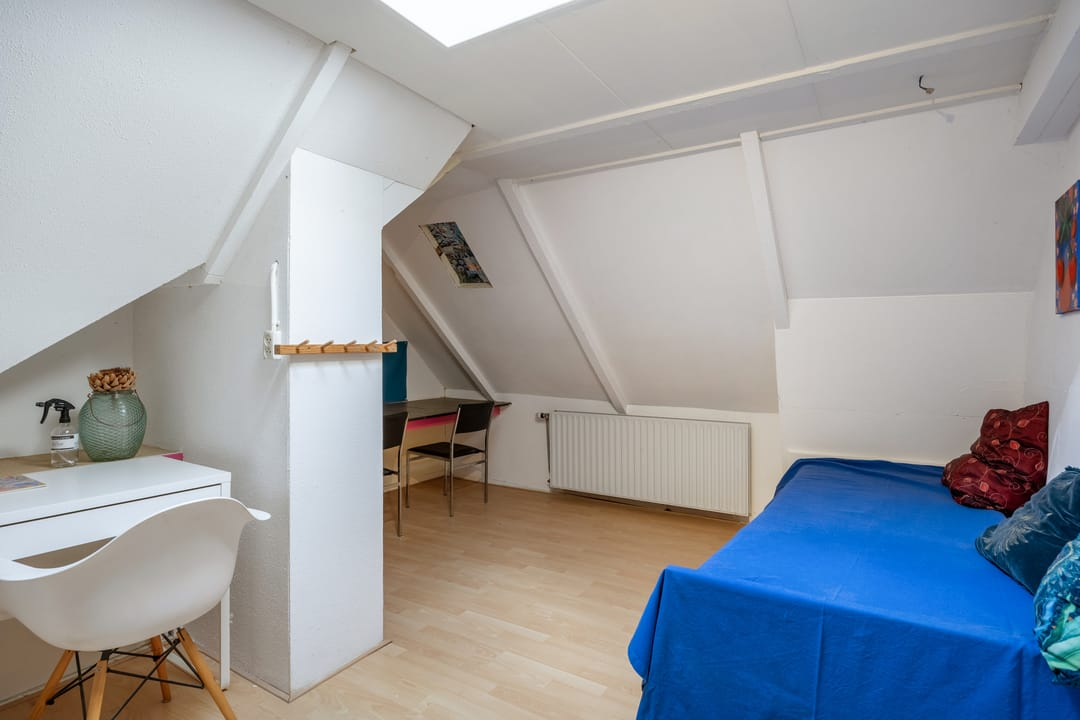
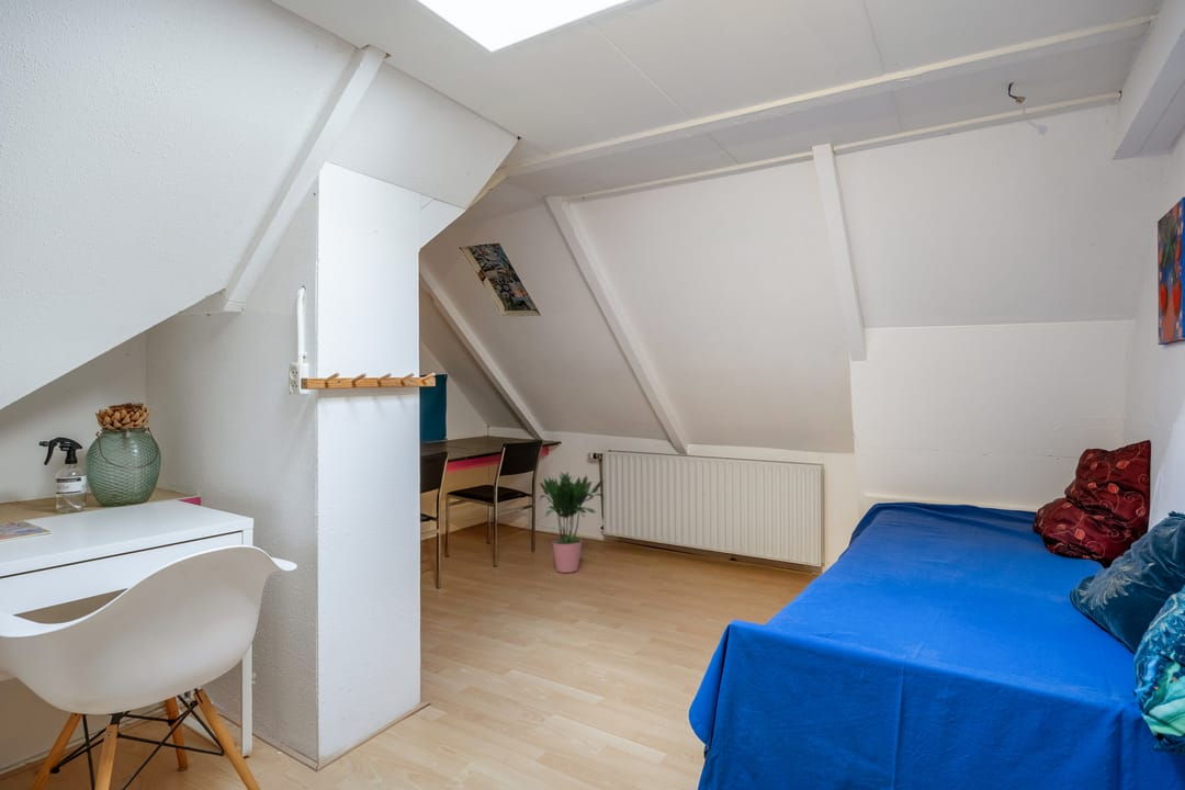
+ potted plant (566, 518)
